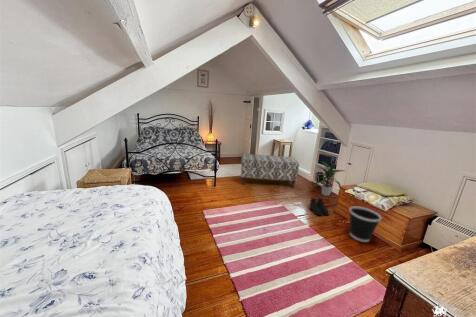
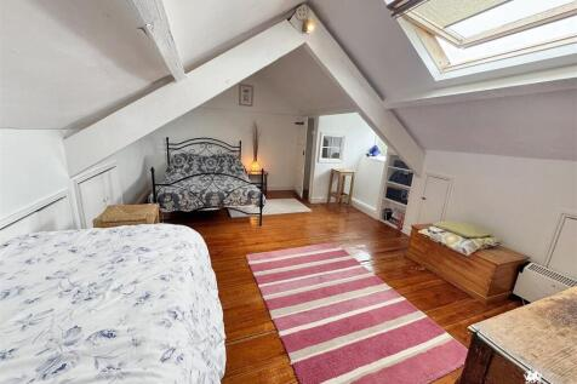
- boots (319, 205)
- indoor plant (327, 177)
- wastebasket (362, 224)
- bench (267, 170)
